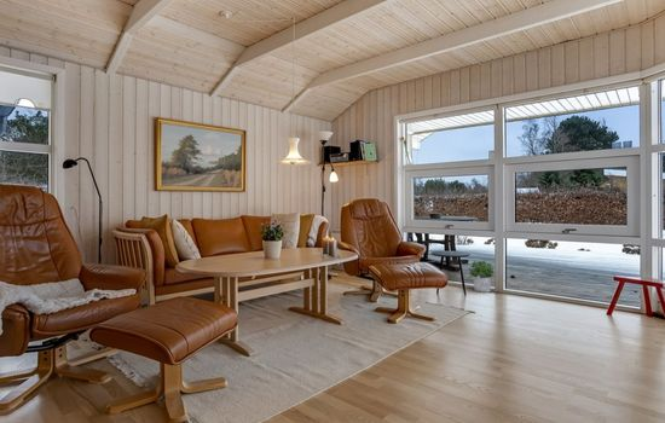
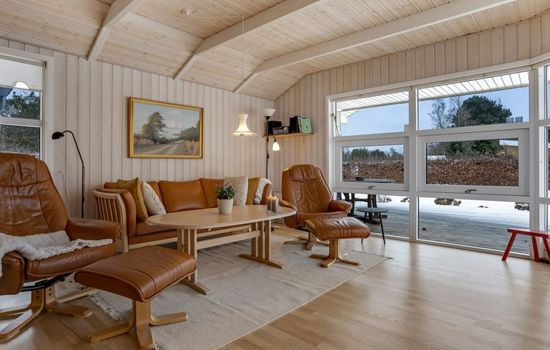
- potted plant (480, 276)
